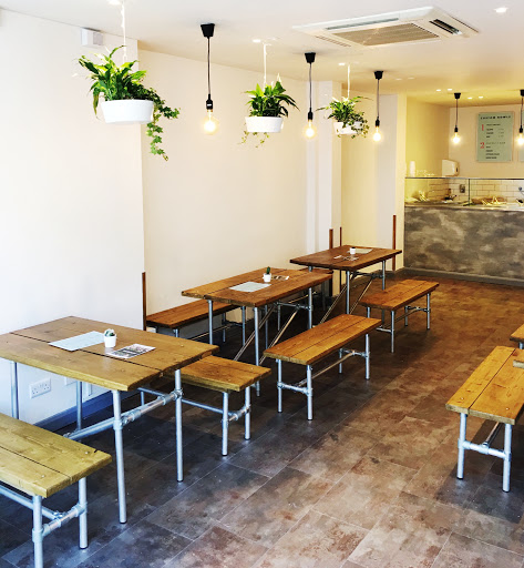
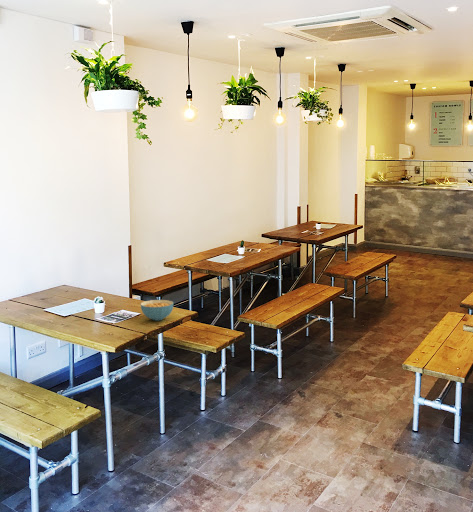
+ cereal bowl (157, 311)
